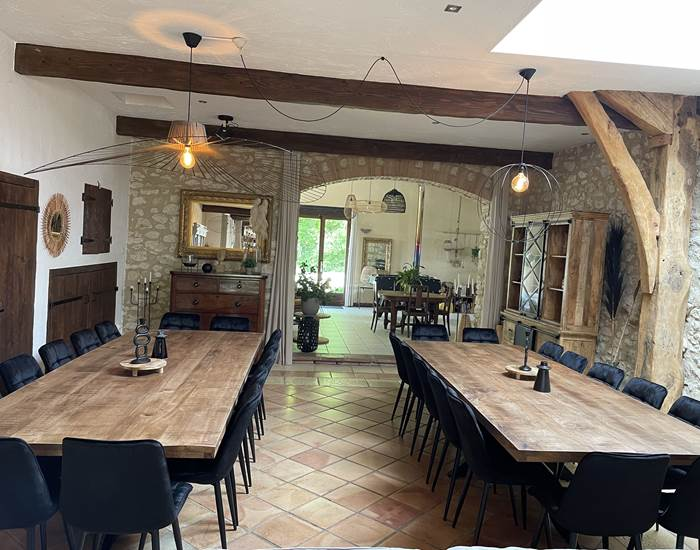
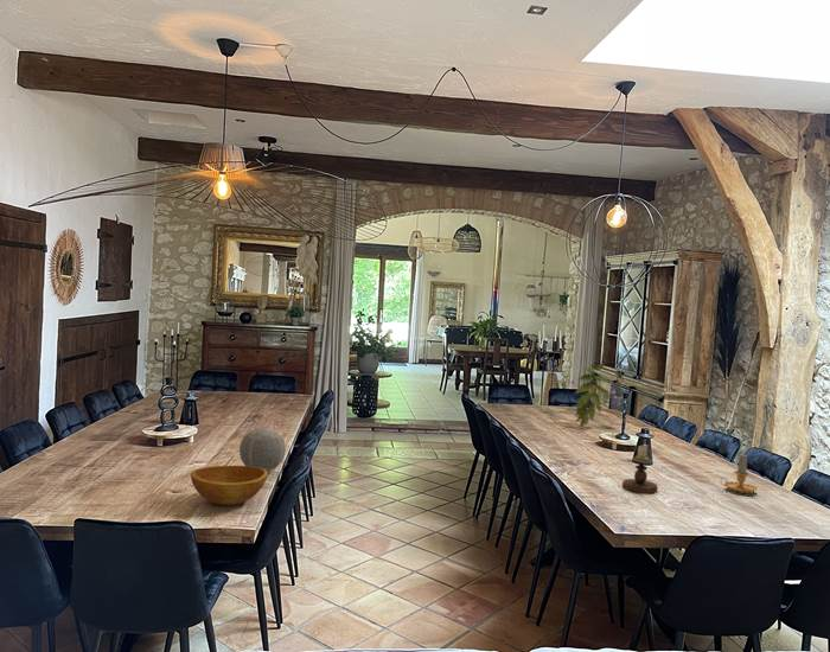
+ candlestick (640, 466)
+ decorative orb (262, 449)
+ wooden bowl (229, 486)
+ candle (738, 471)
+ plant (596, 395)
